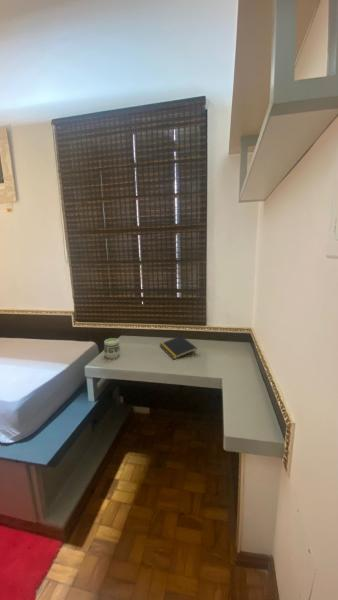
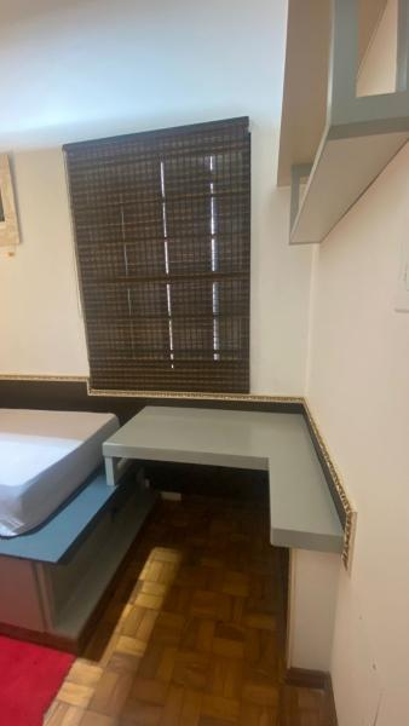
- notepad (177, 346)
- cup (111, 348)
